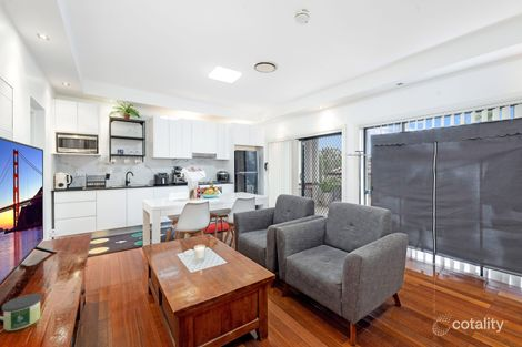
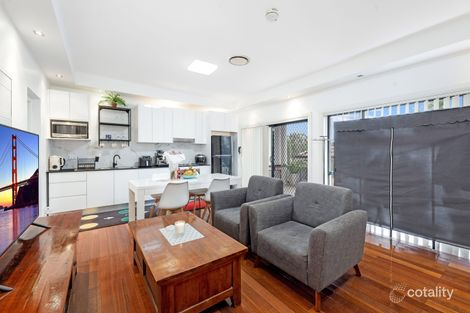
- candle (22, 312)
